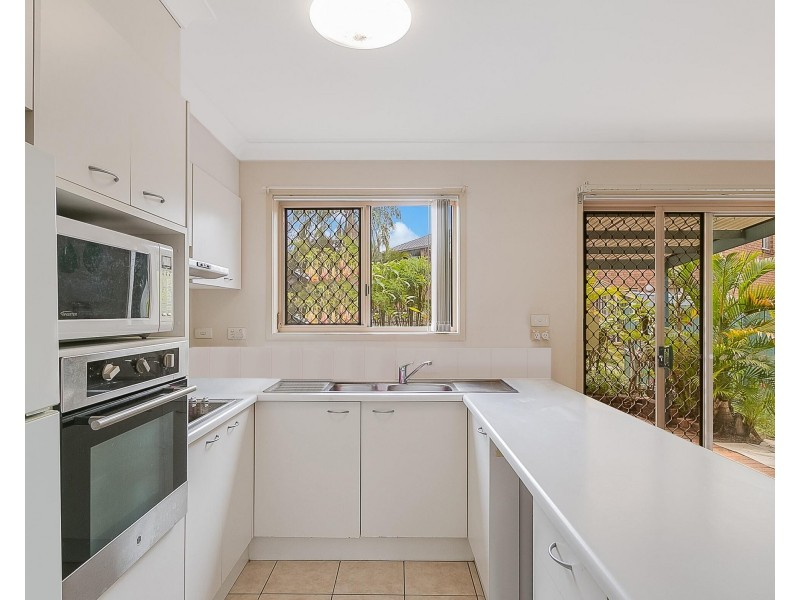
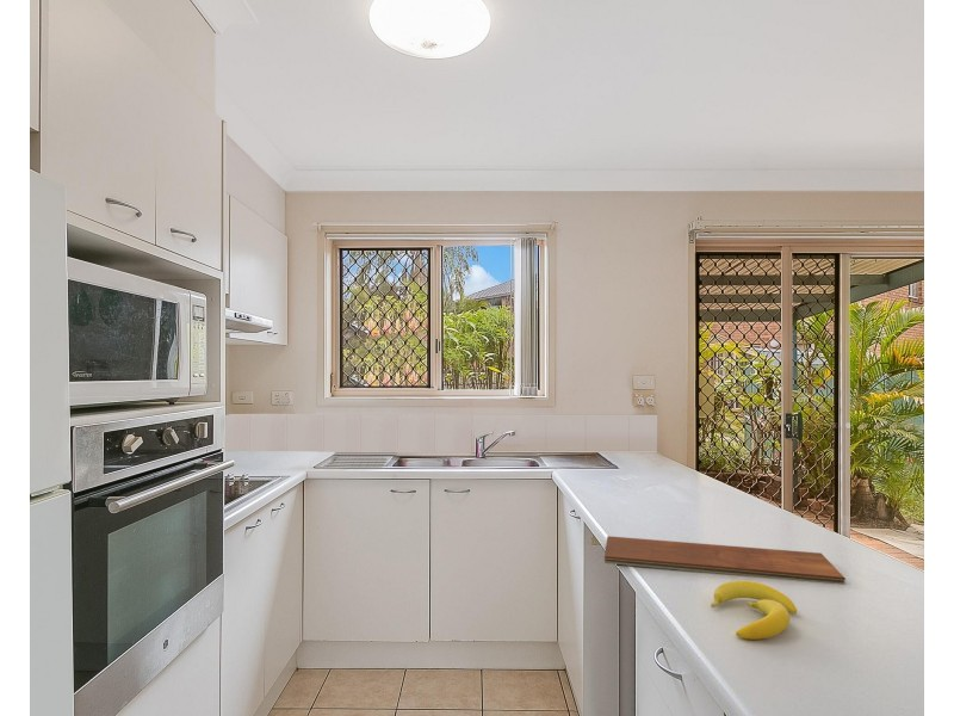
+ banana (750, 605)
+ chopping board (713, 557)
